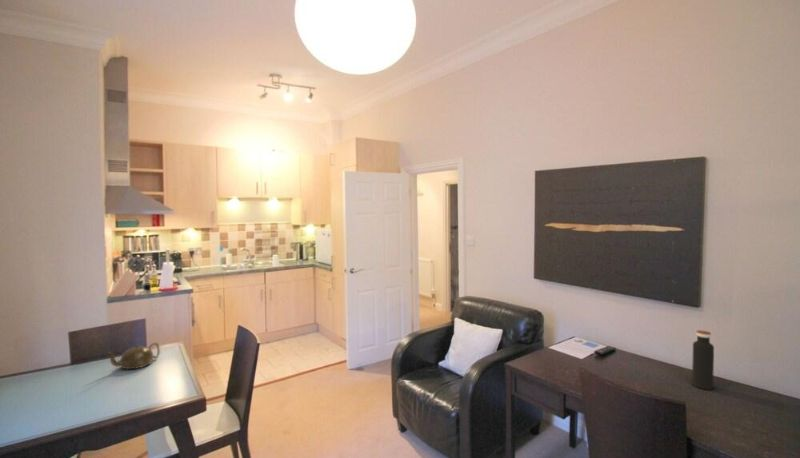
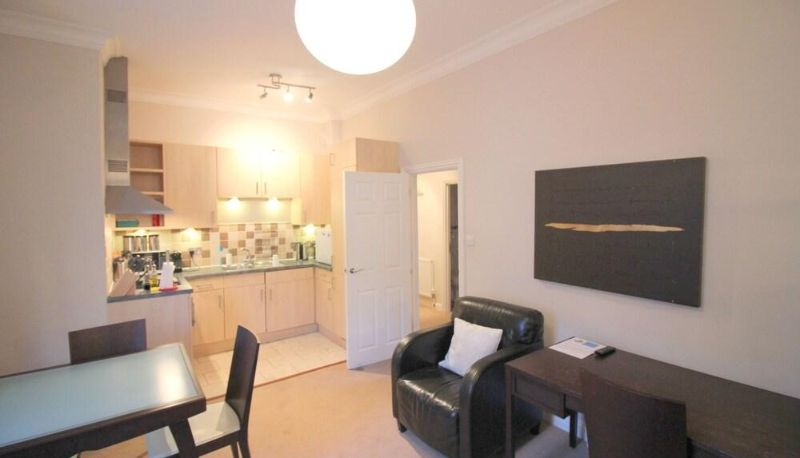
- water bottle (703, 359)
- teapot (134, 355)
